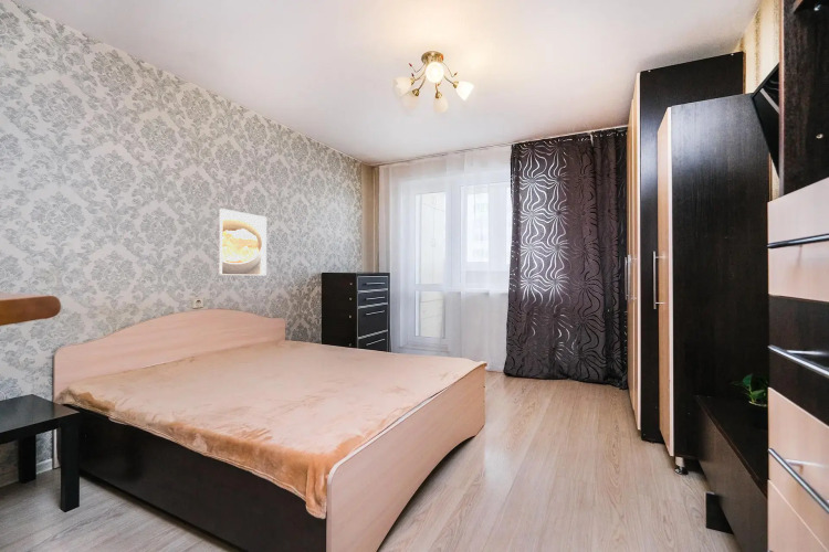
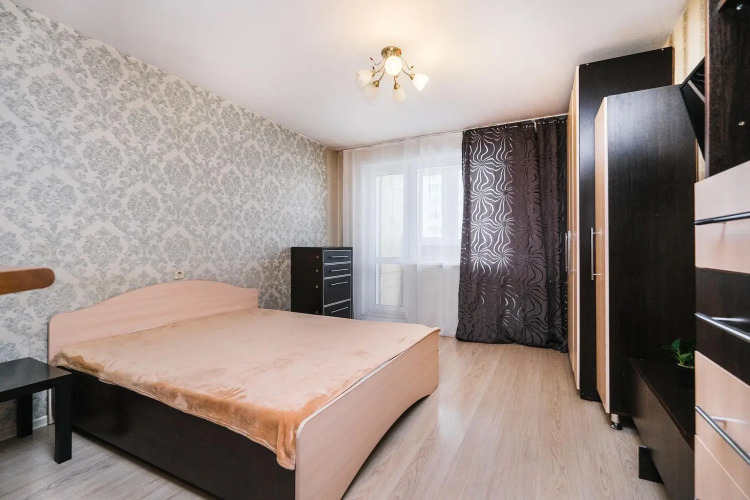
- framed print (244, 244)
